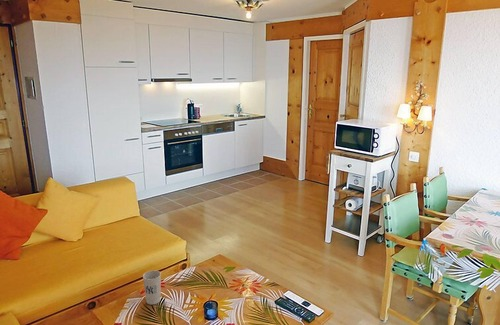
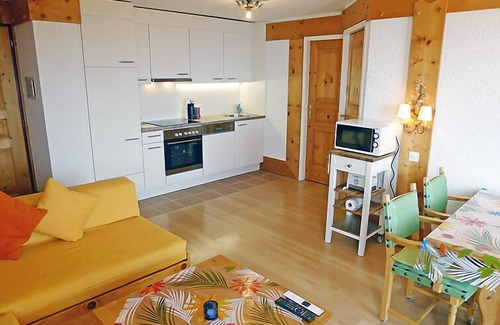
- cup (152, 287)
